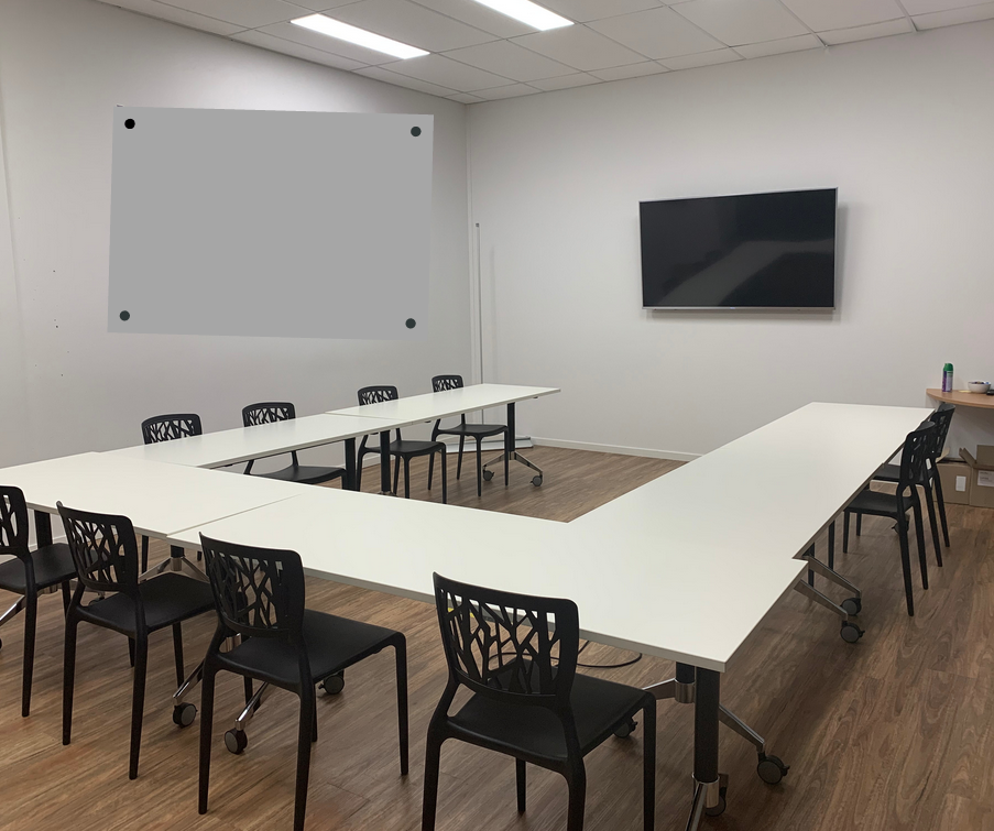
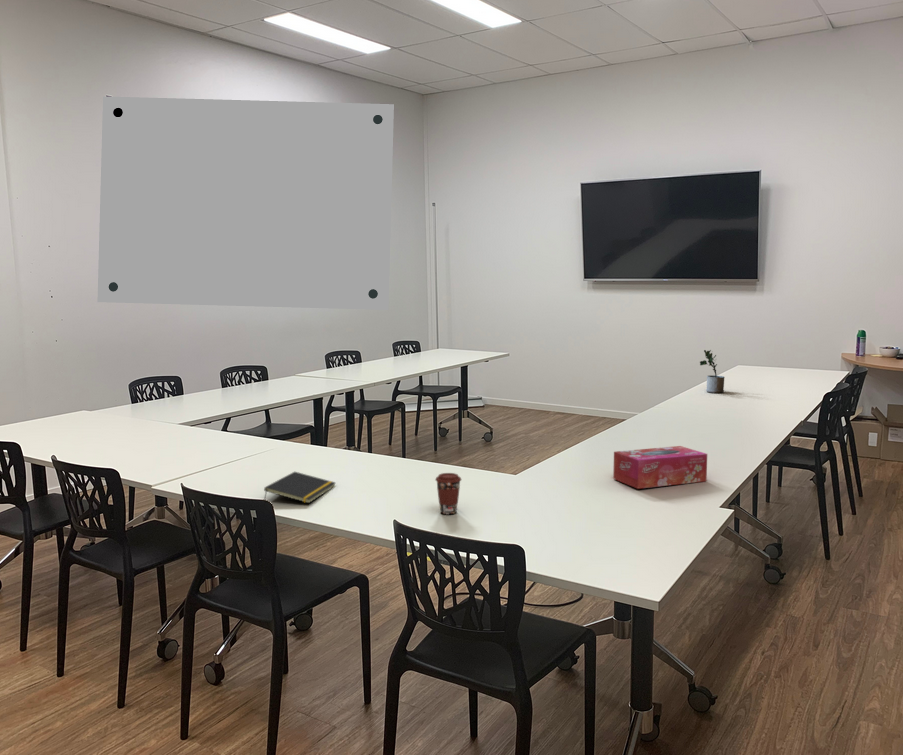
+ notepad (301, 486)
+ potted plant (713, 369)
+ coffee cup (448, 493)
+ tissue box (659, 466)
